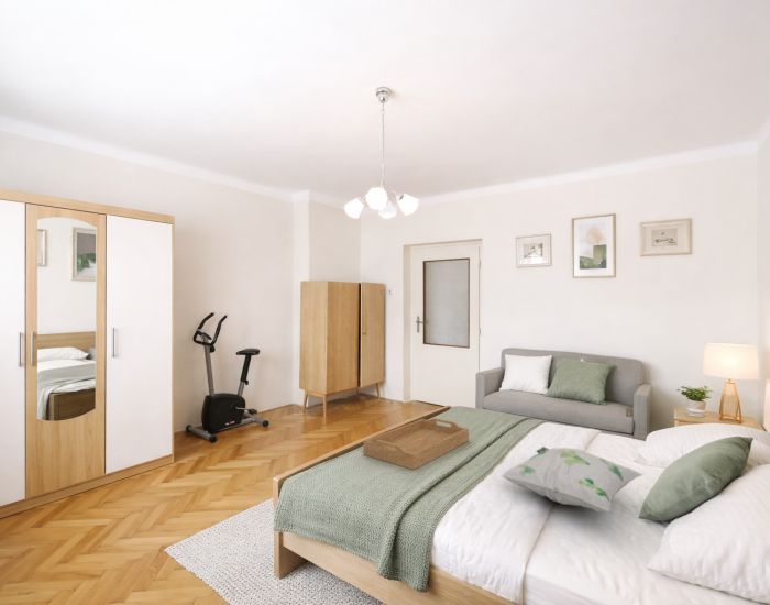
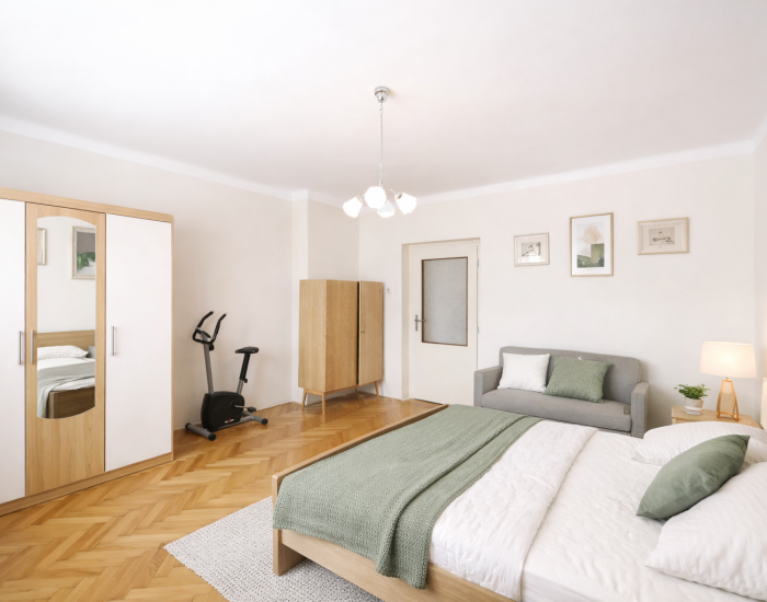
- serving tray (418, 439)
- decorative pillow (569, 473)
